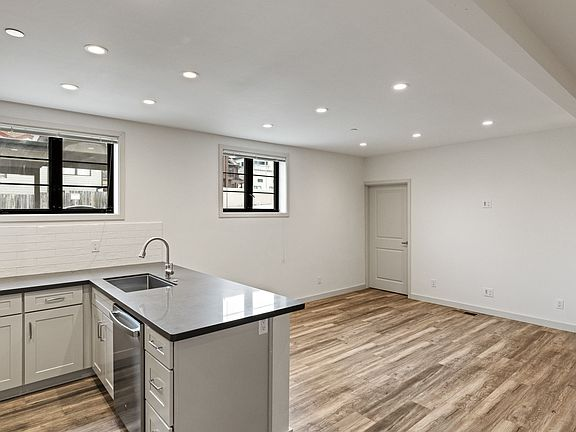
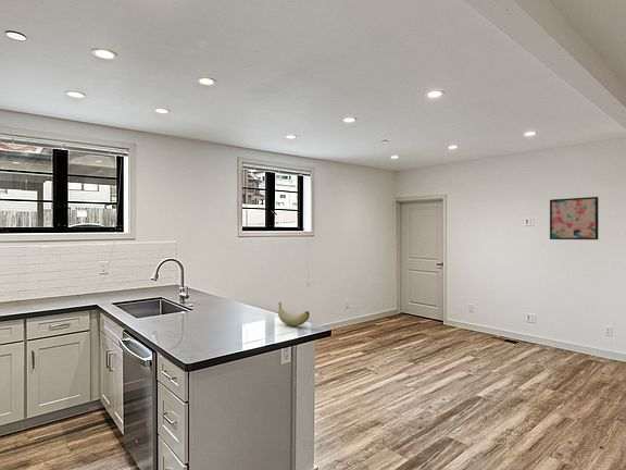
+ wall art (573, 219)
+ banana (292, 317)
